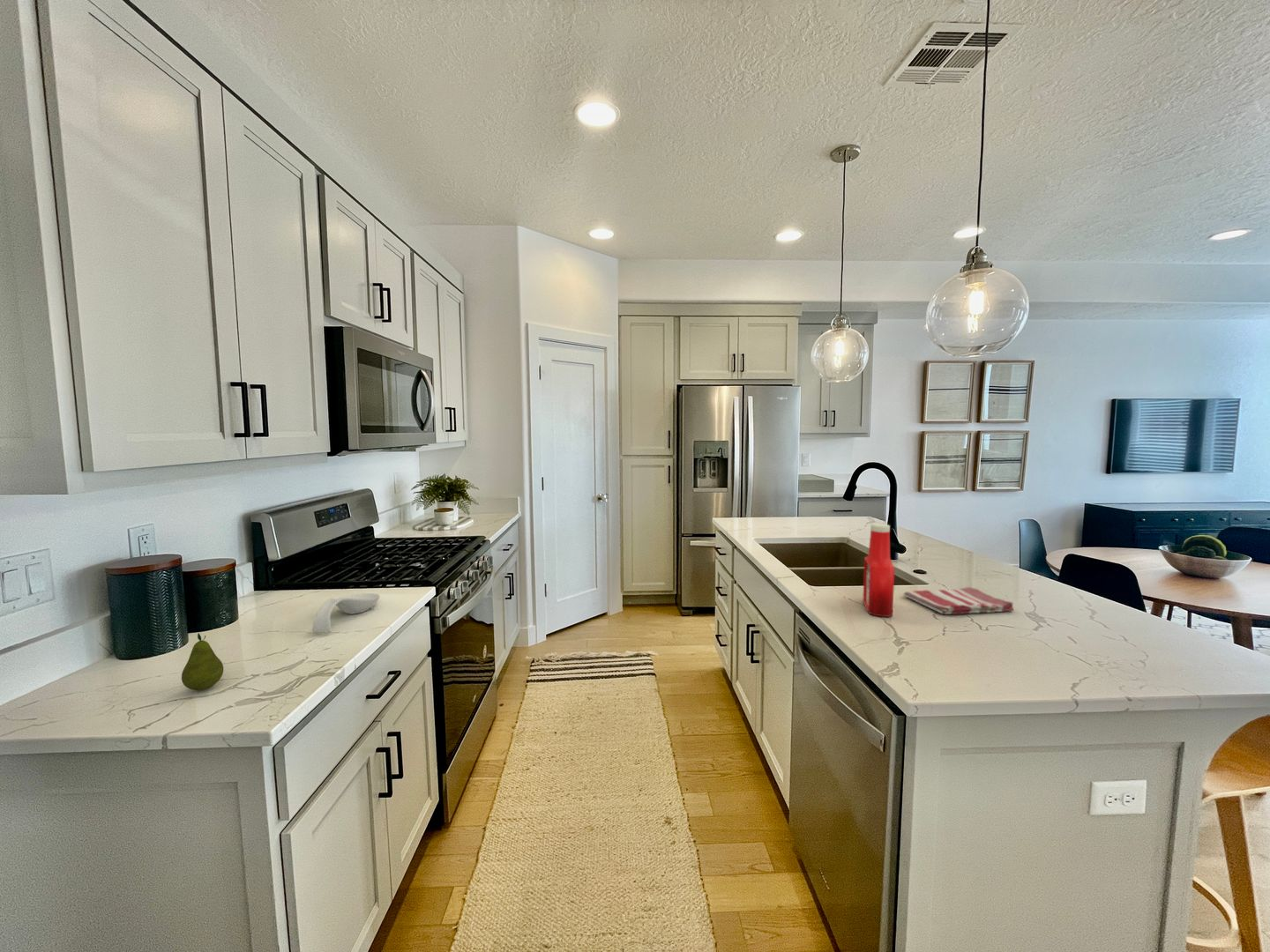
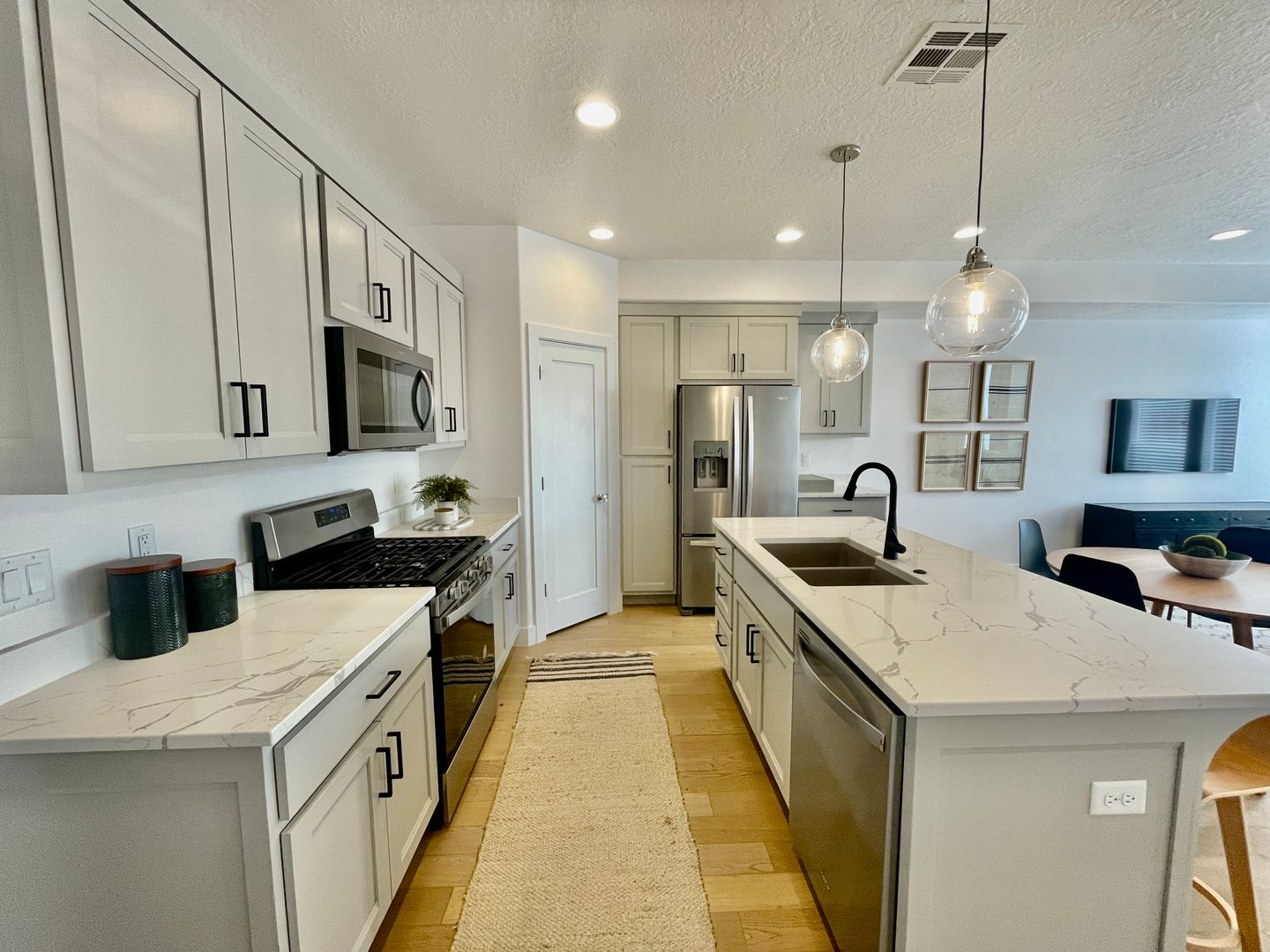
- dish towel (956, 599)
- spoon rest (346, 605)
- fruit (202, 660)
- soap bottle (878, 567)
